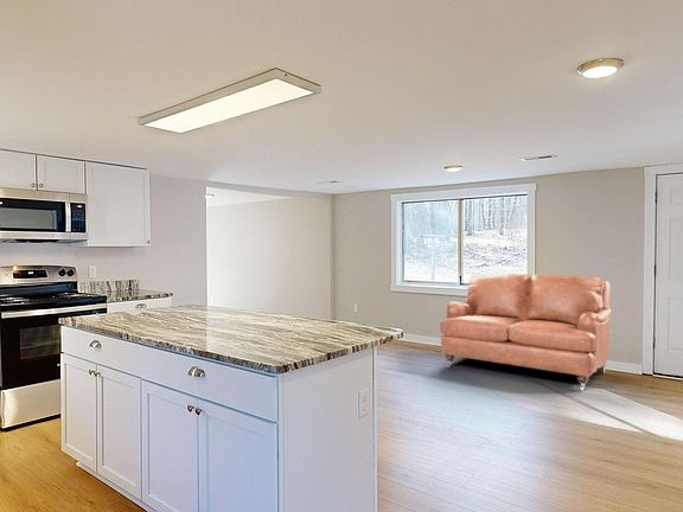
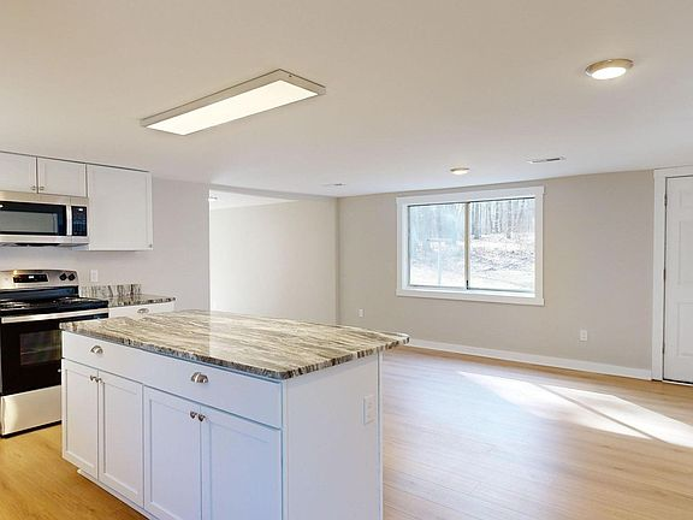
- sofa (525, 321)
